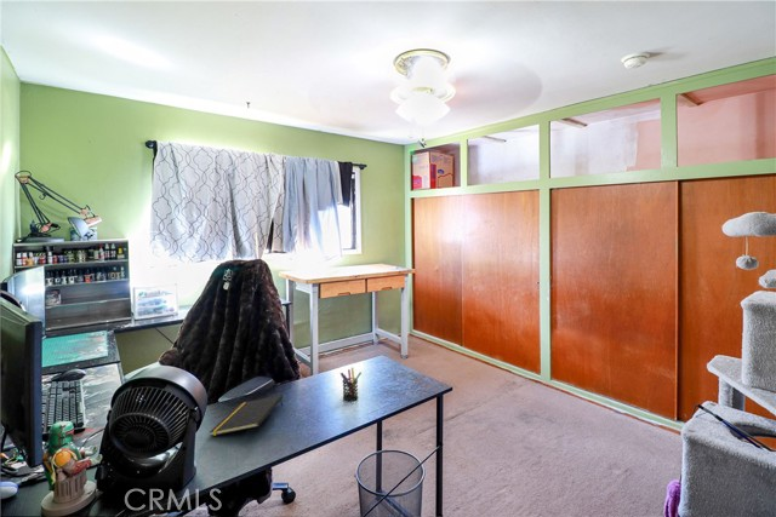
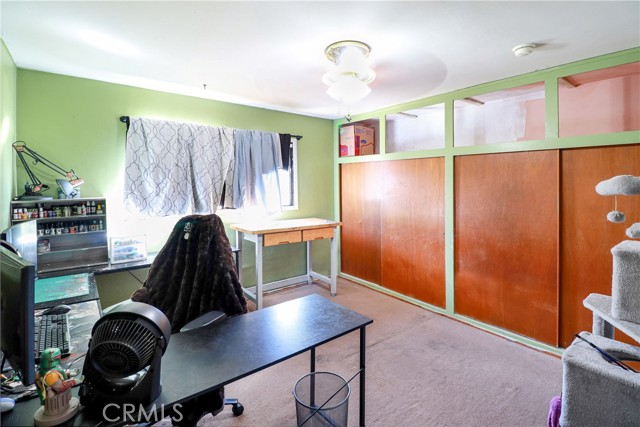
- pen holder (352, 383)
- notepad (249, 413)
